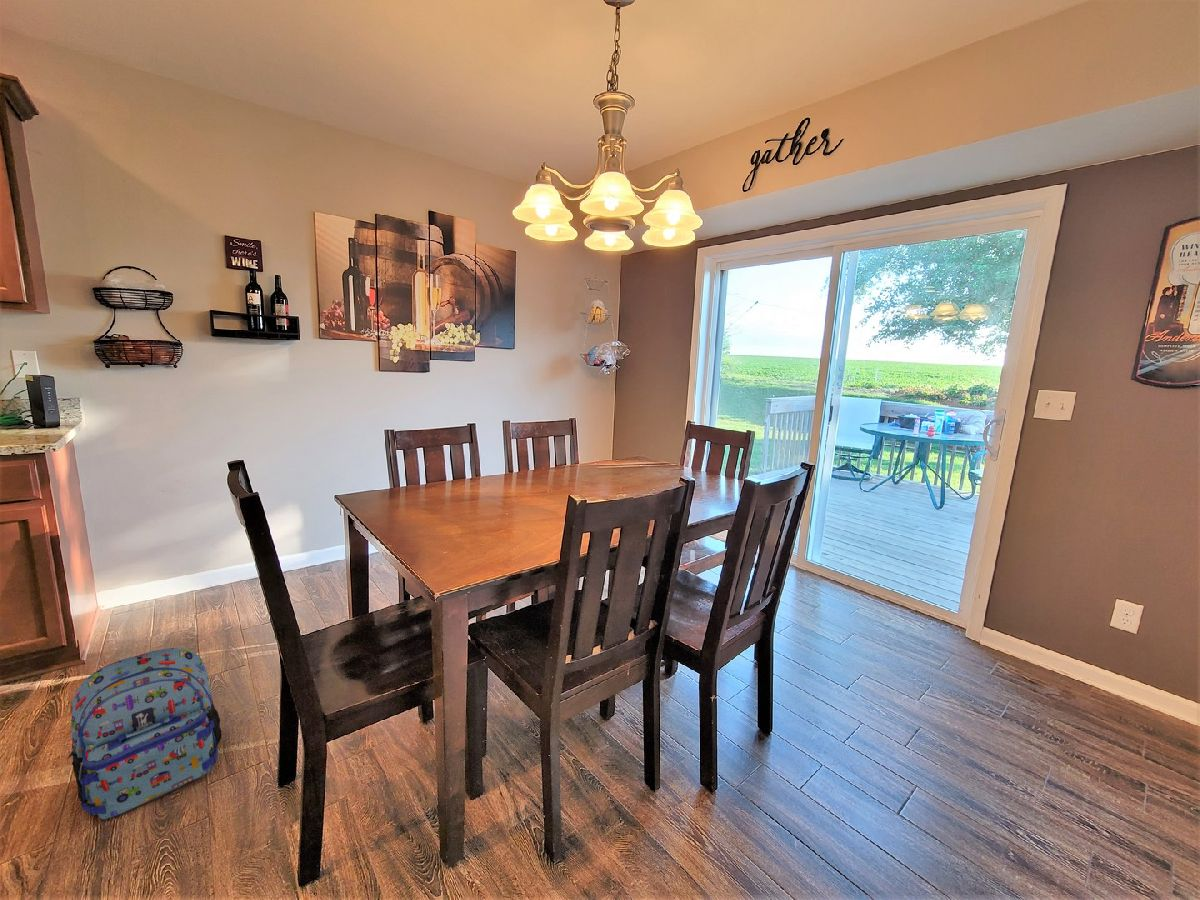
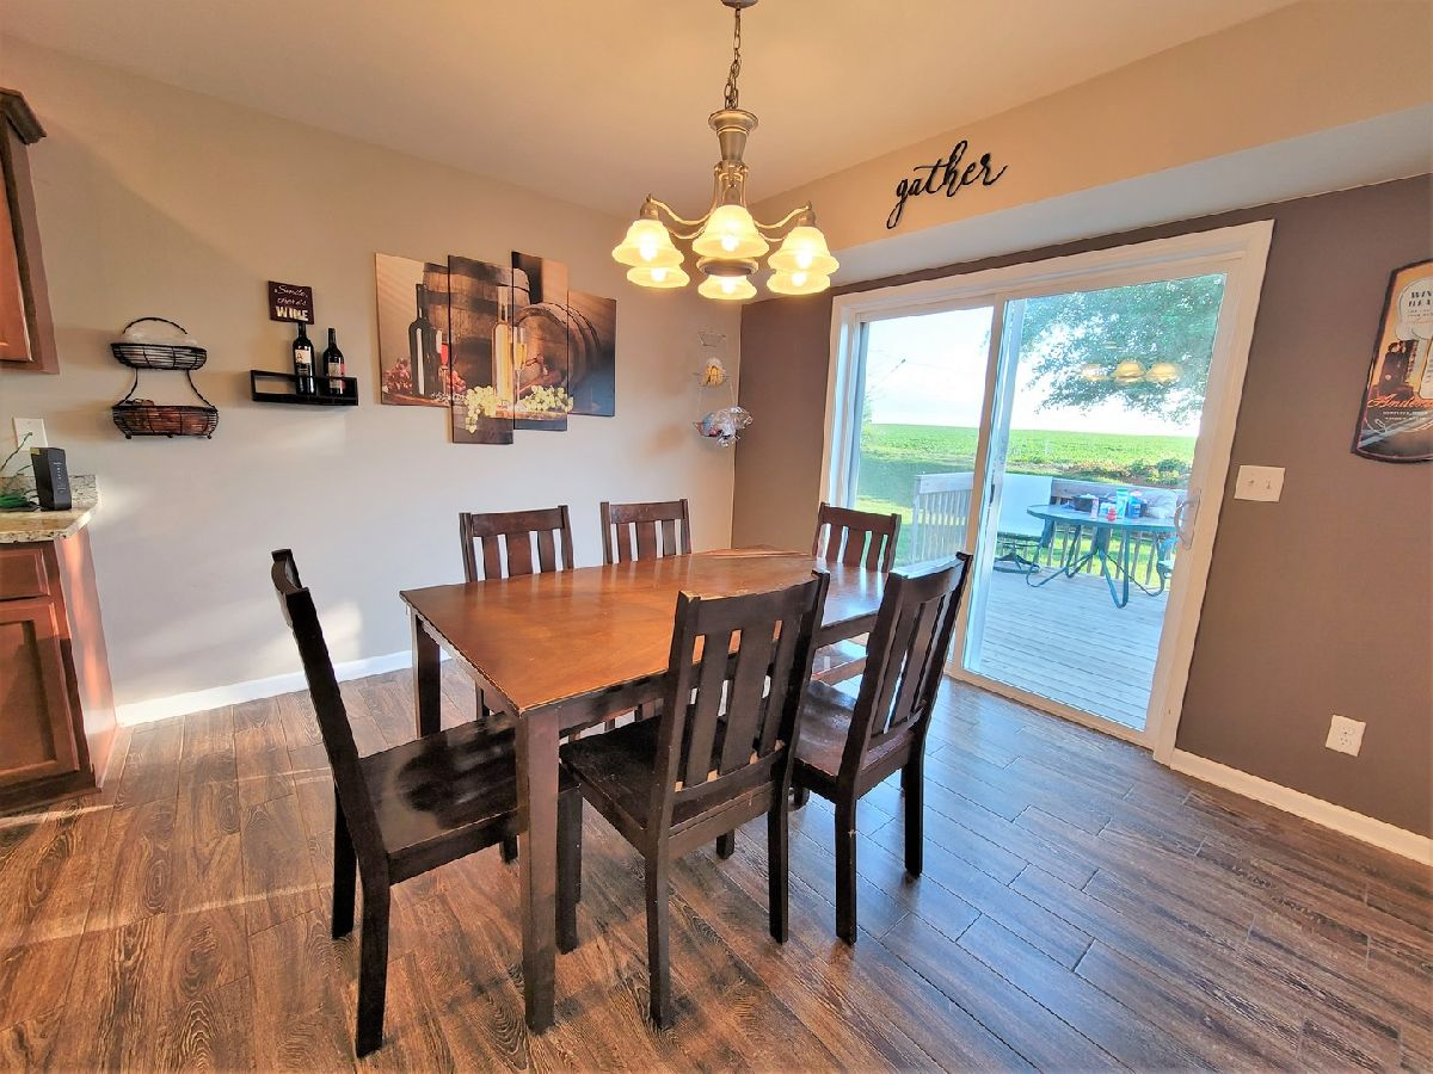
- backpack (147, 721)
